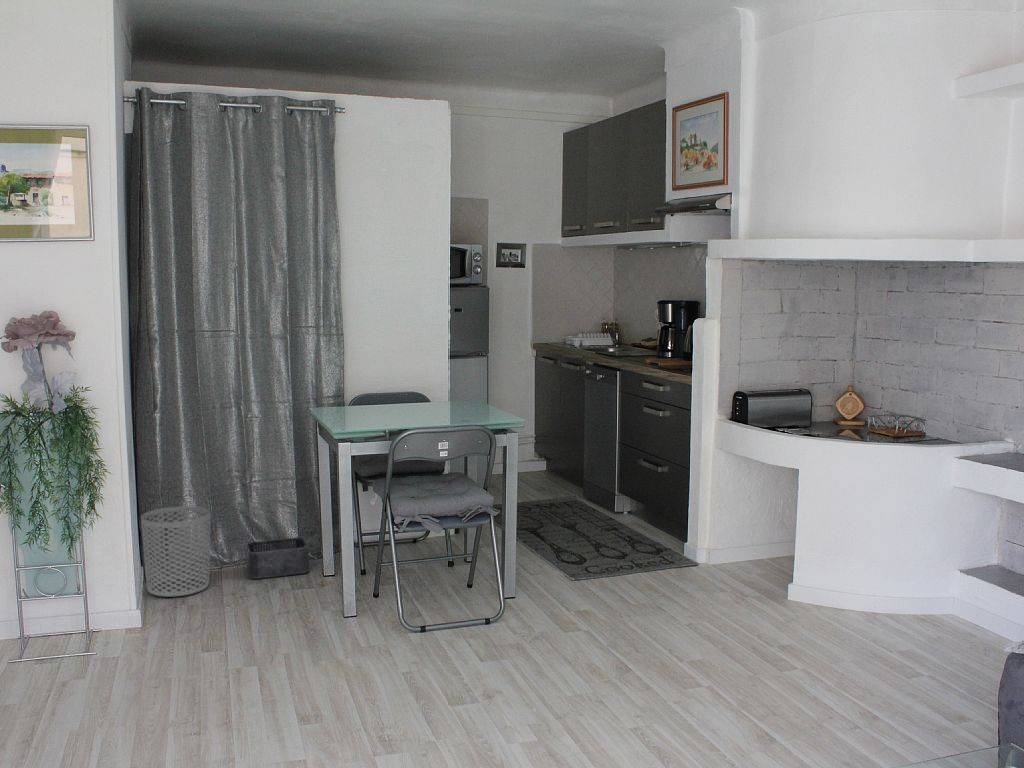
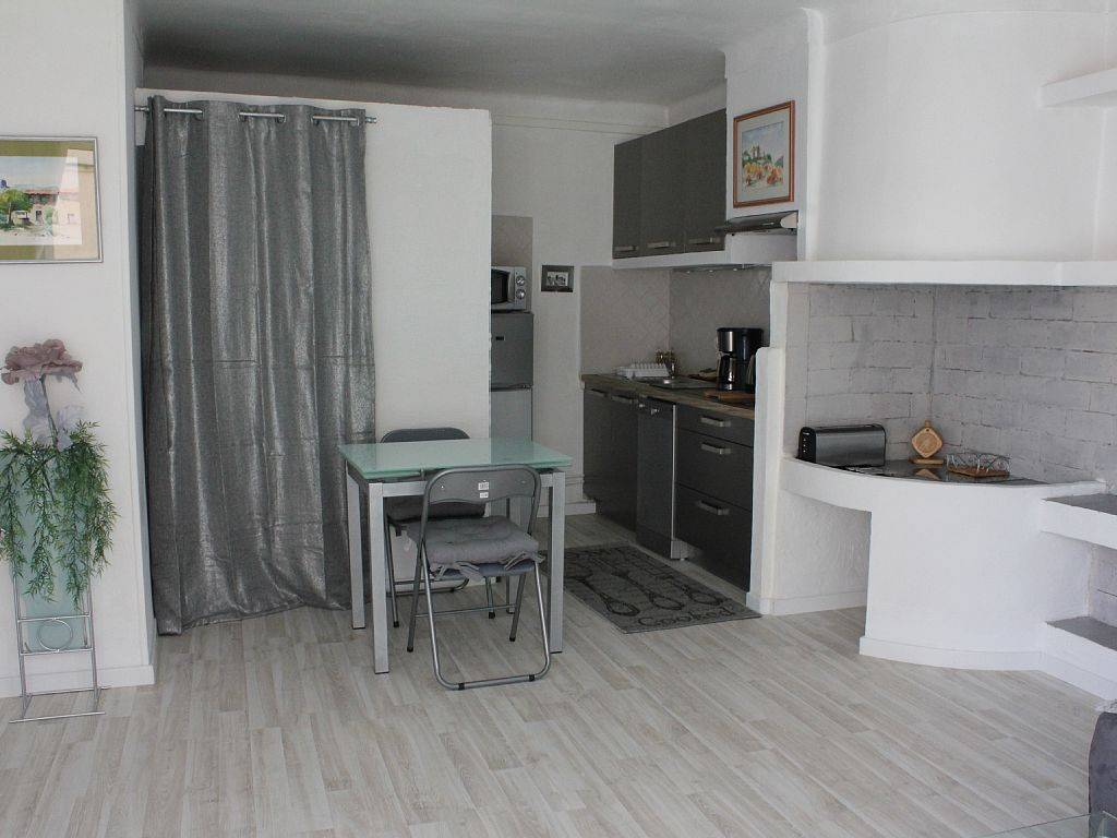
- storage bin (277, 557)
- waste bin (177, 551)
